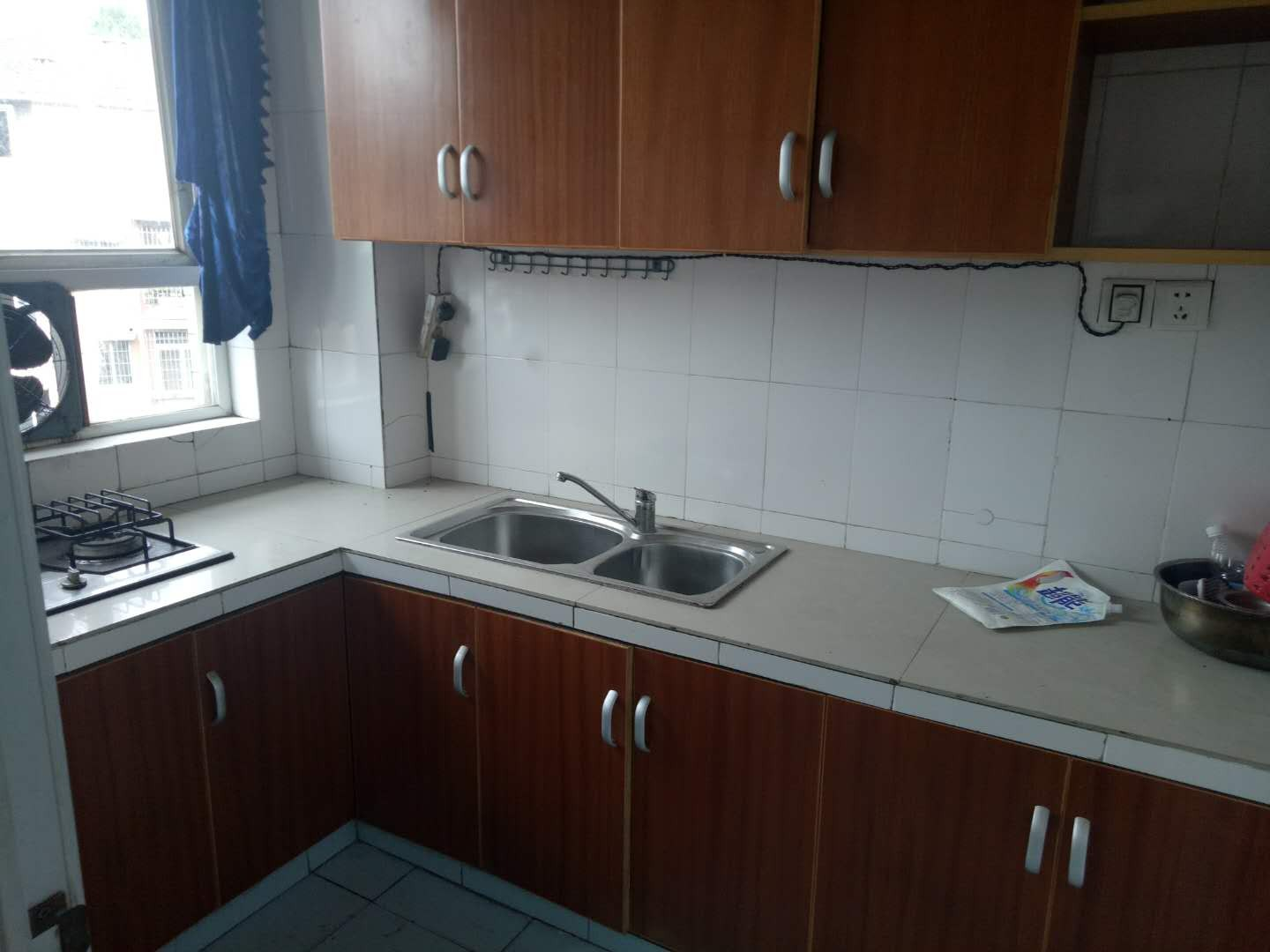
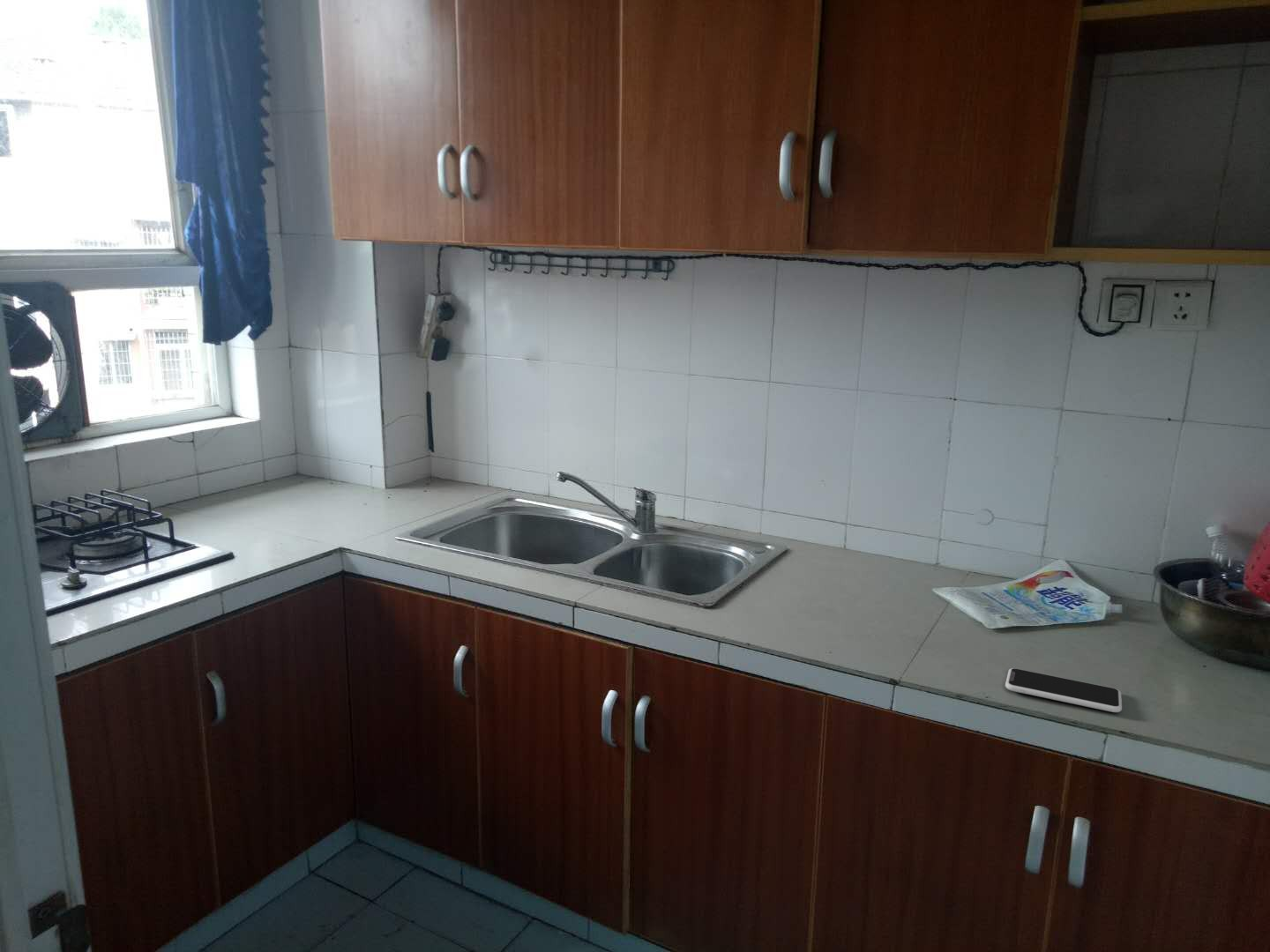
+ smartphone (1063, 689)
